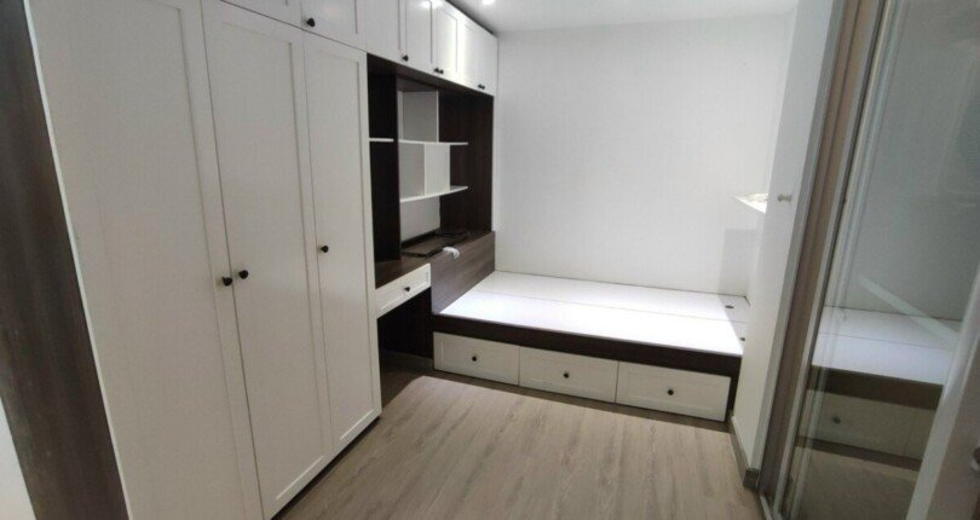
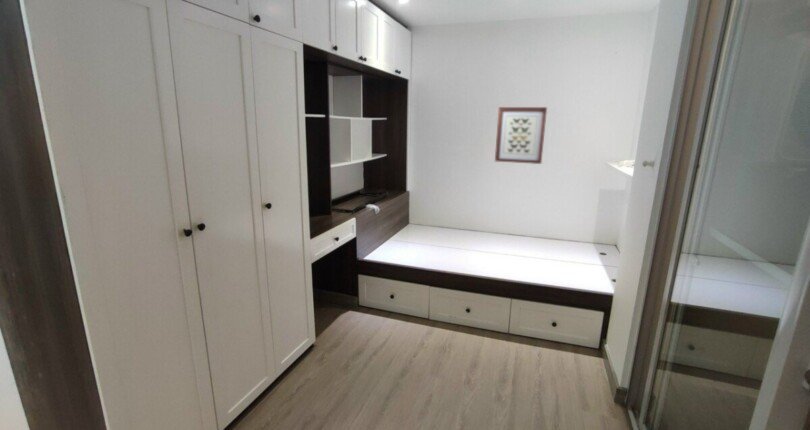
+ wall art (520, 135)
